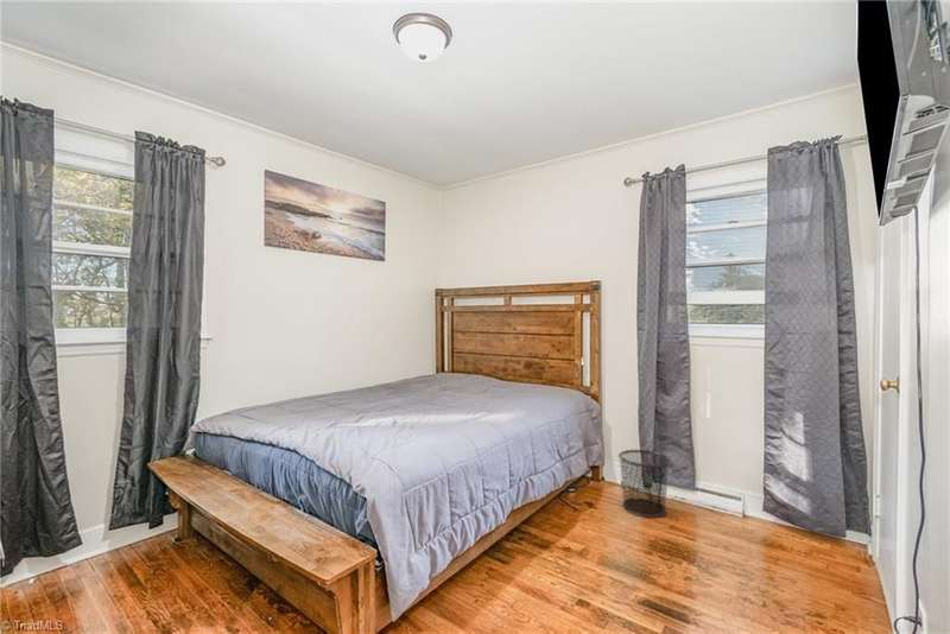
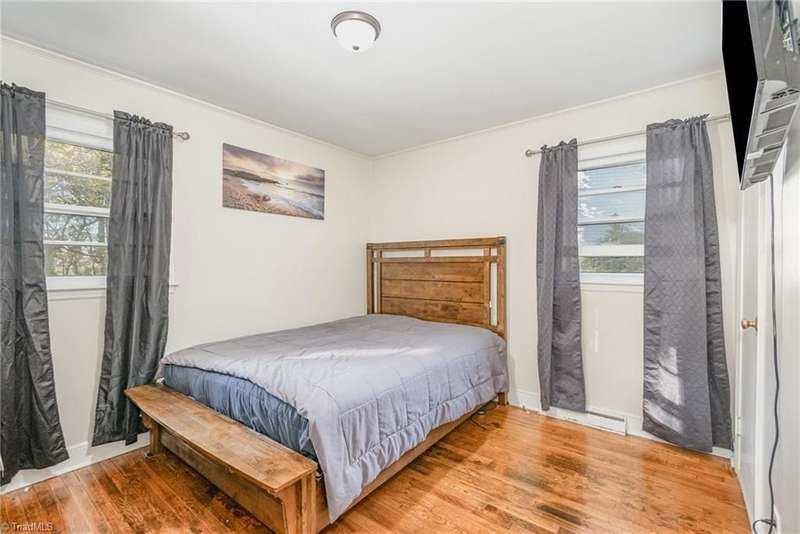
- waste bin (644, 482)
